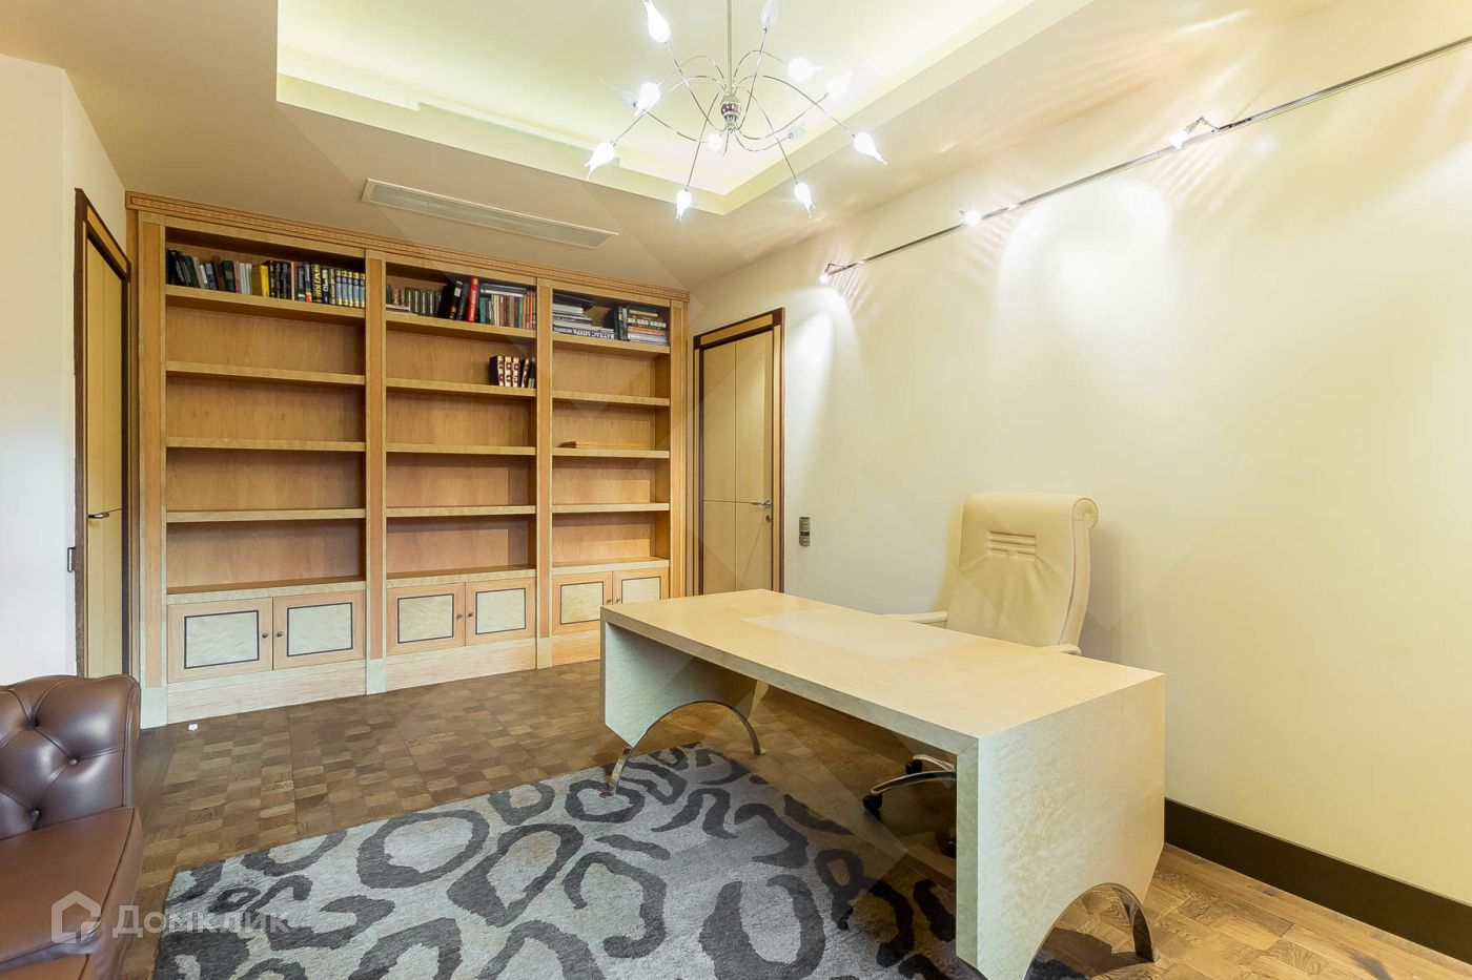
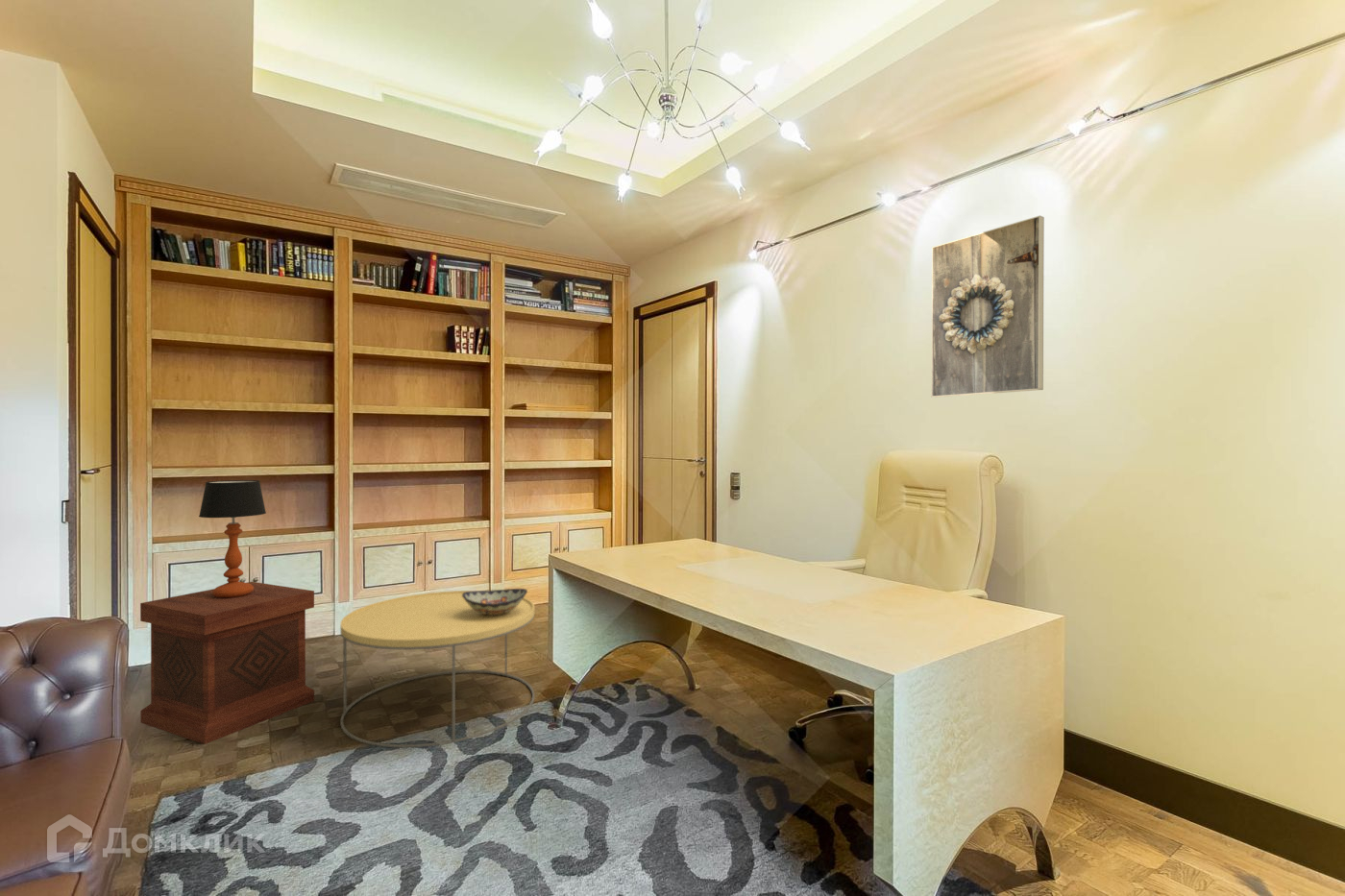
+ coffee table (452, 658)
+ decorative bowl (495, 600)
+ side table (231, 654)
+ table lamp (232, 537)
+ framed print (983, 313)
